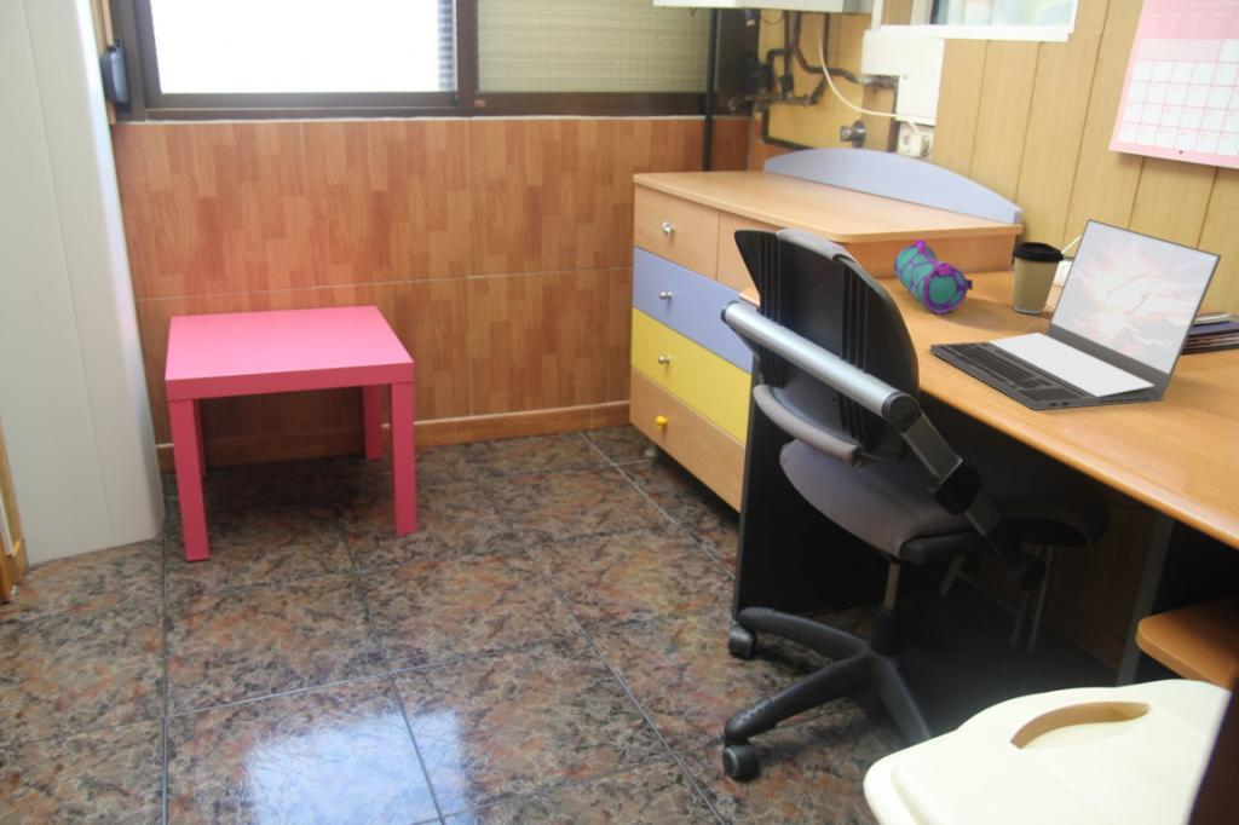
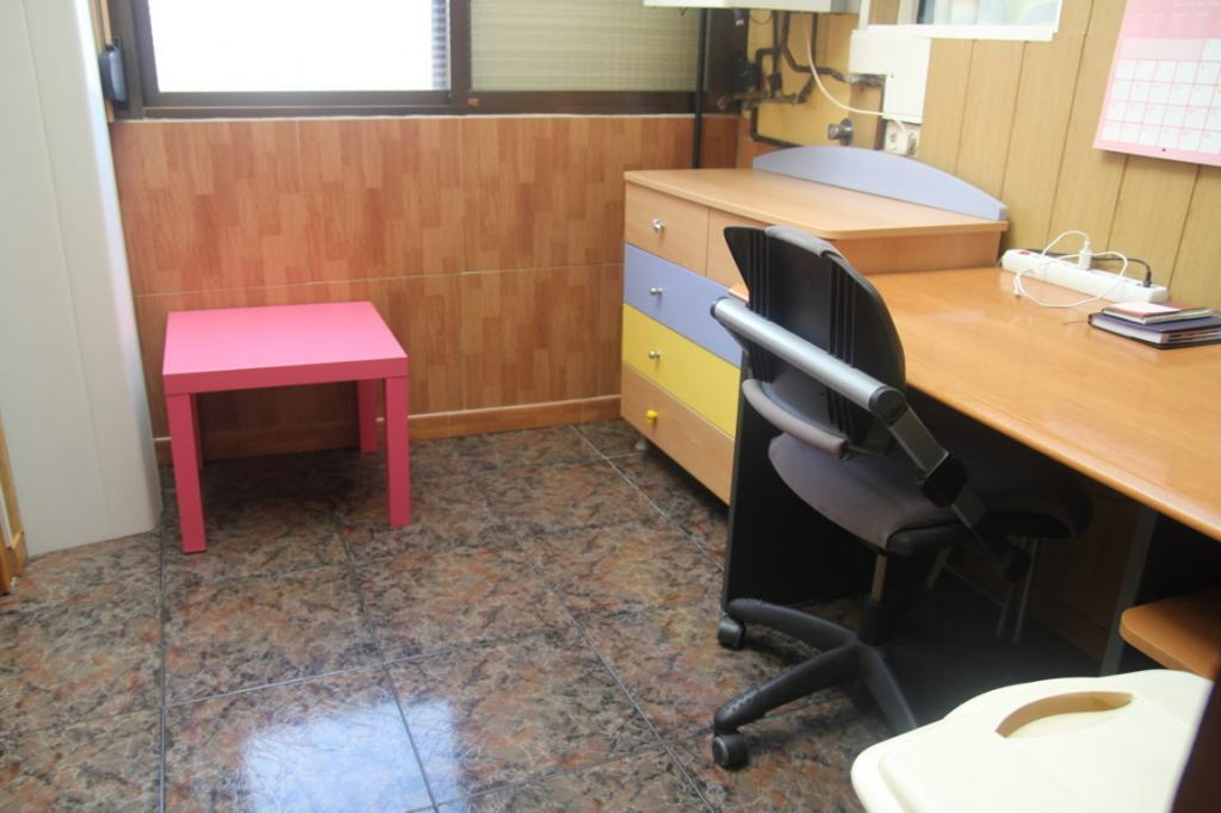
- pencil case (929, 276)
- laptop (1064, 306)
- coffee cup (1033, 278)
